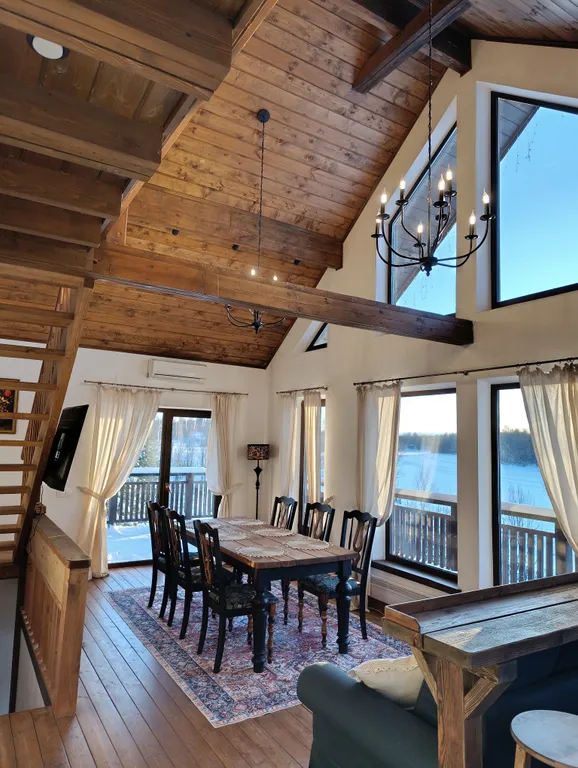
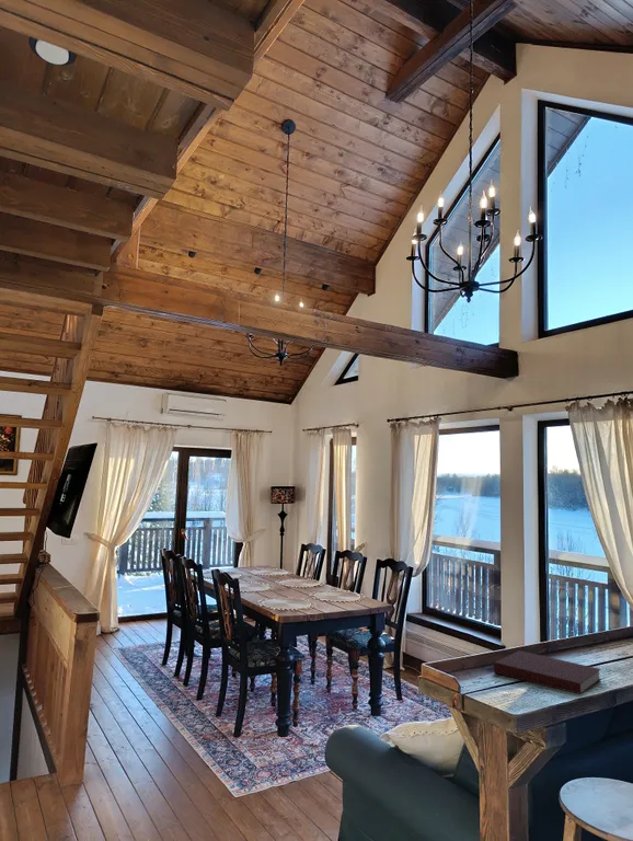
+ notebook (546, 670)
